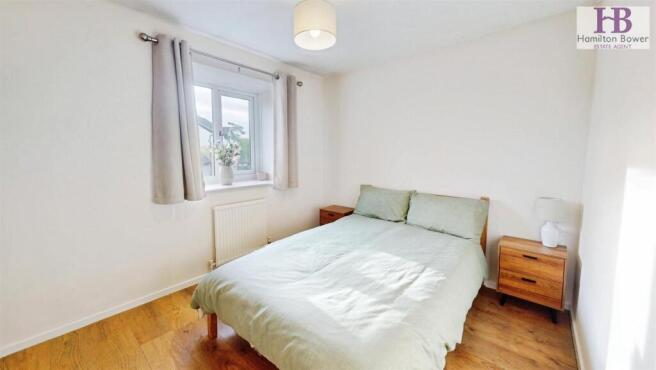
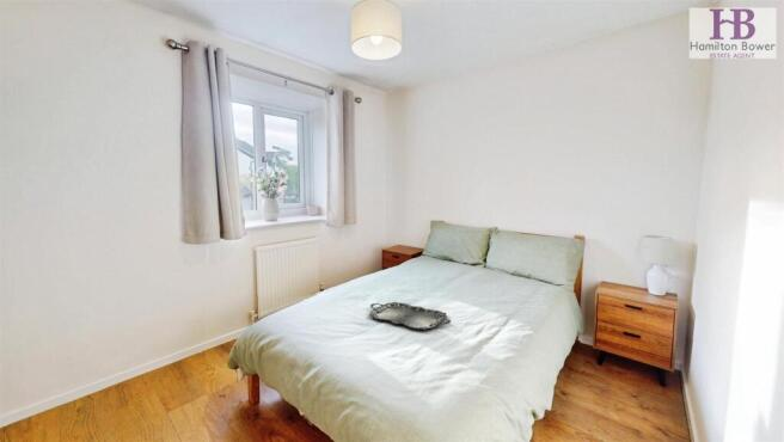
+ serving tray (408, 314)
